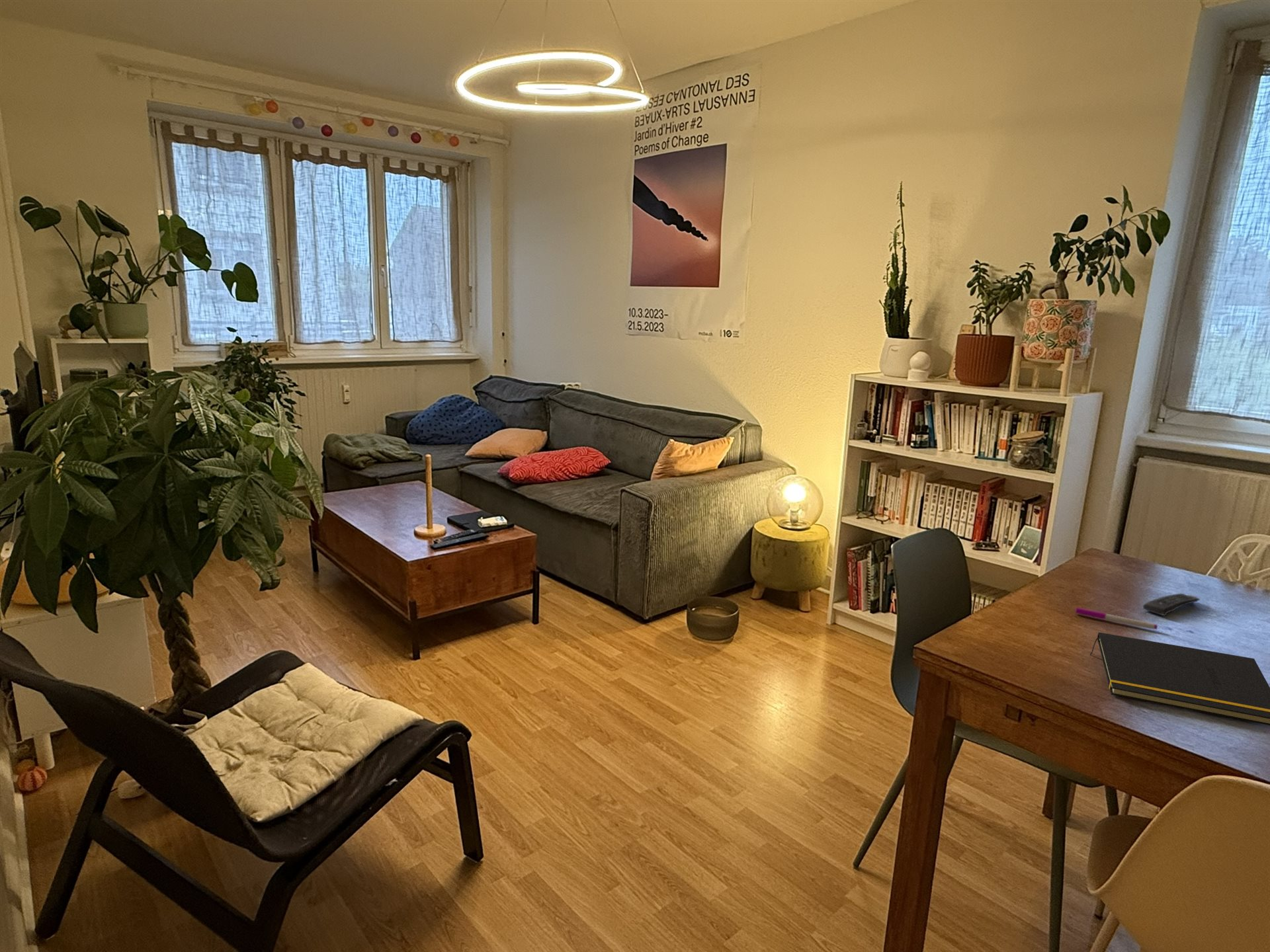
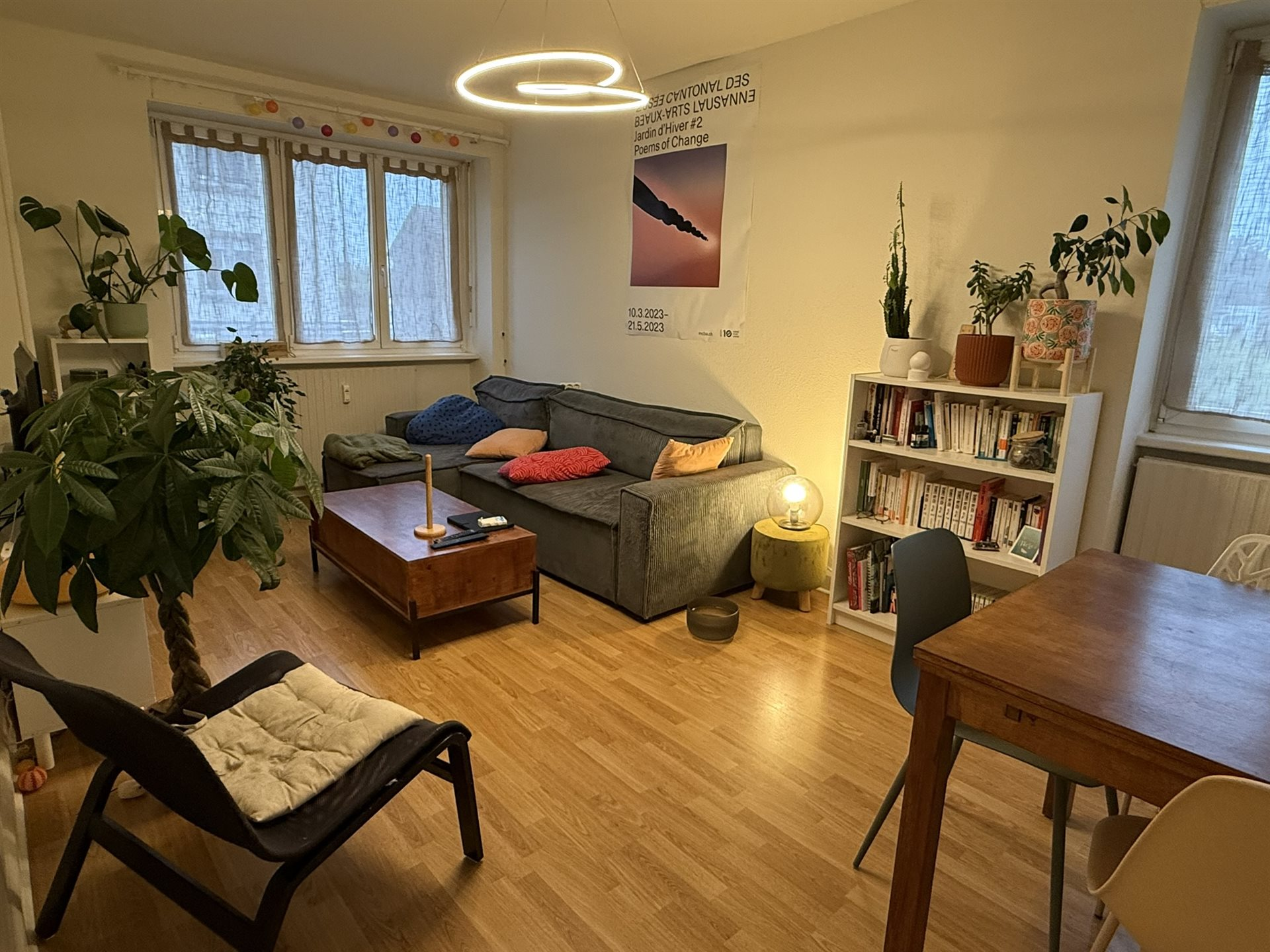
- remote control (1173, 602)
- notepad (1184, 676)
- pen (1115, 618)
